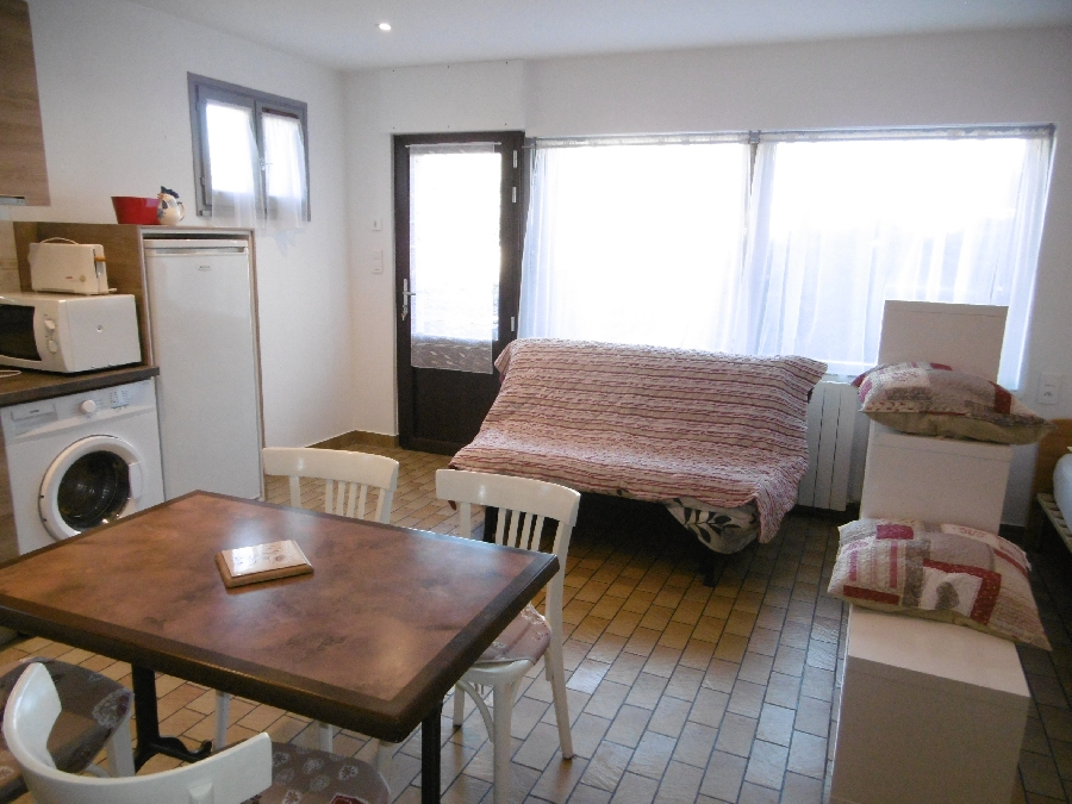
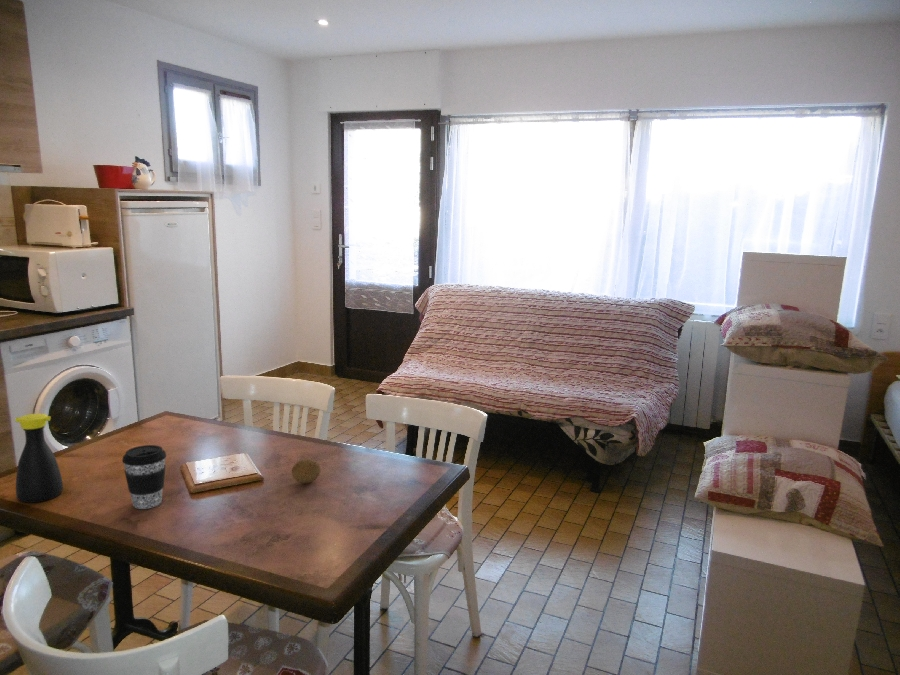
+ bottle (36, 456)
+ fruit (306, 470)
+ coffee cup (145, 477)
